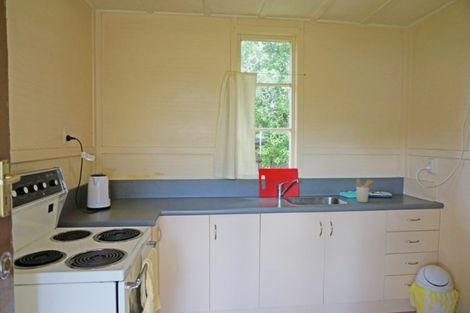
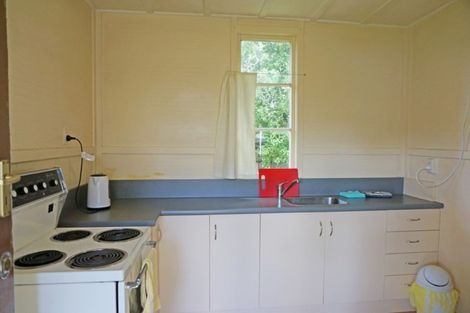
- utensil holder (364, 190)
